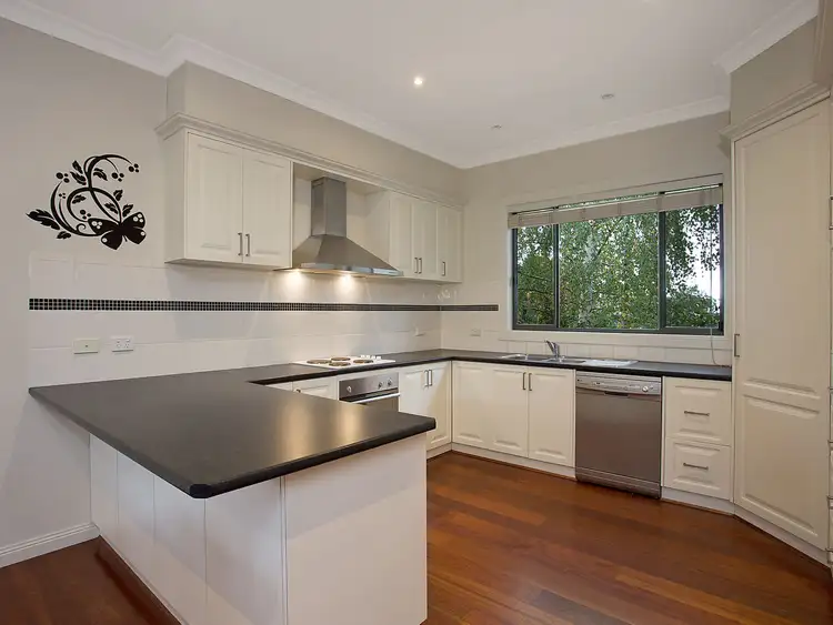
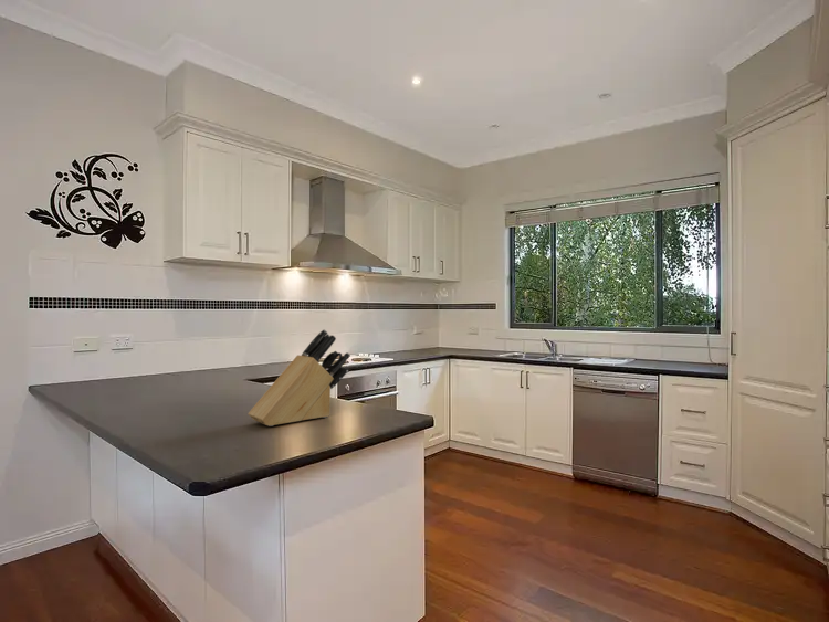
+ knife block (302, 373)
